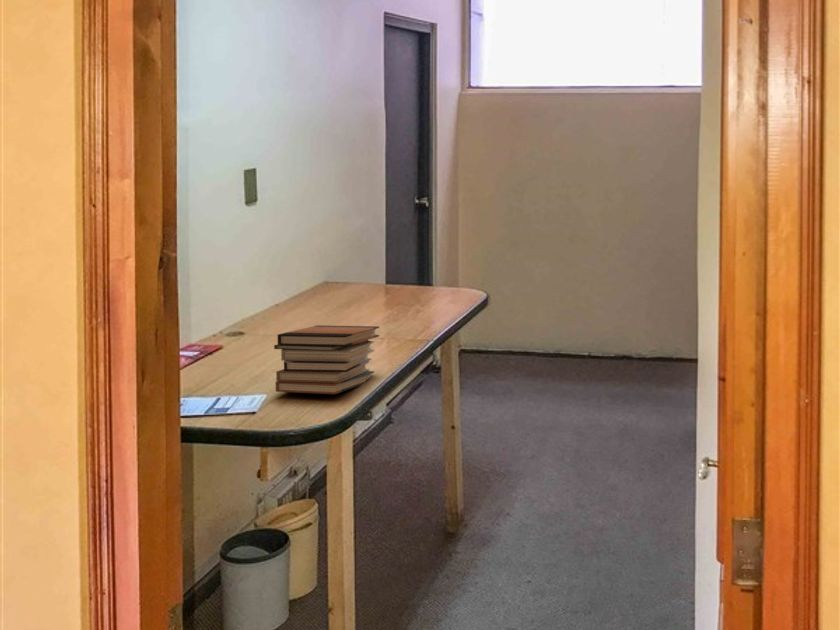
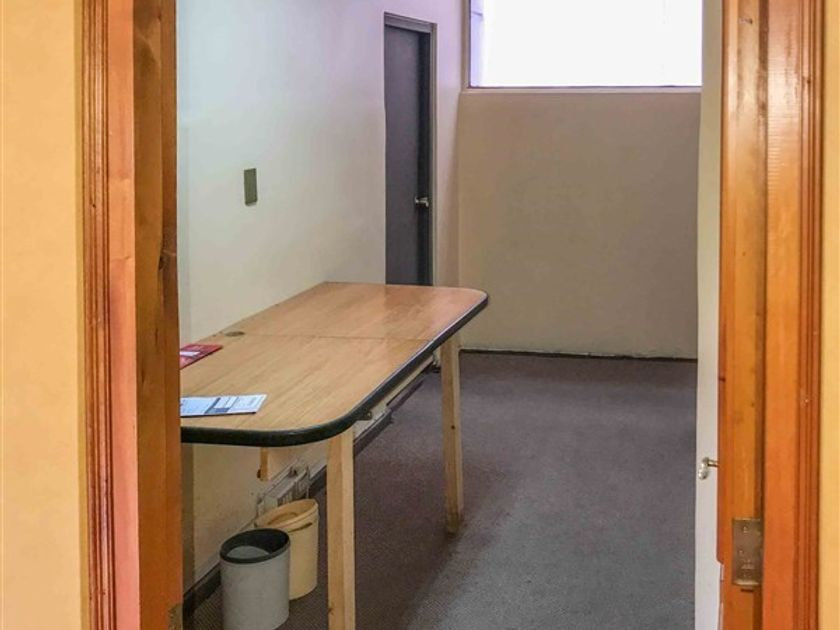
- book stack (329, 357)
